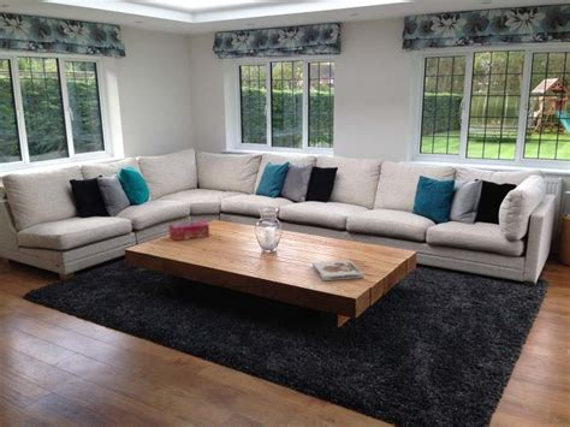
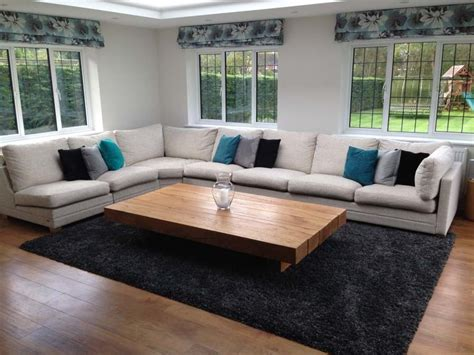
- tissue box (189, 230)
- board game (337, 269)
